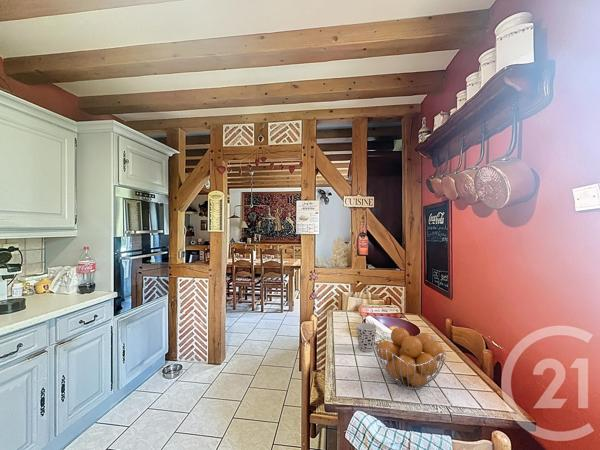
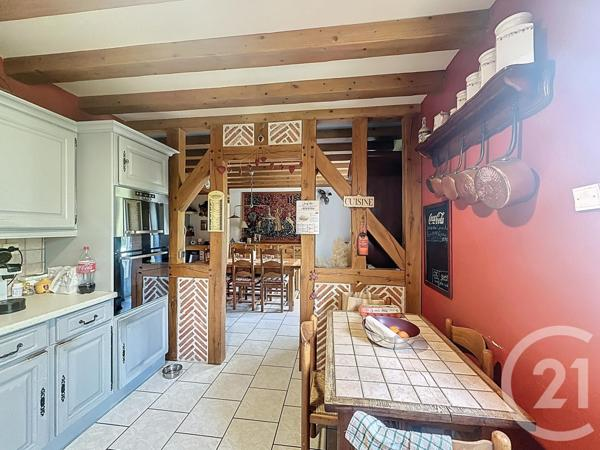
- cup (366, 337)
- fruit basket (409, 357)
